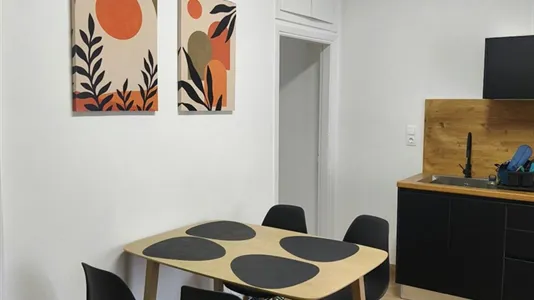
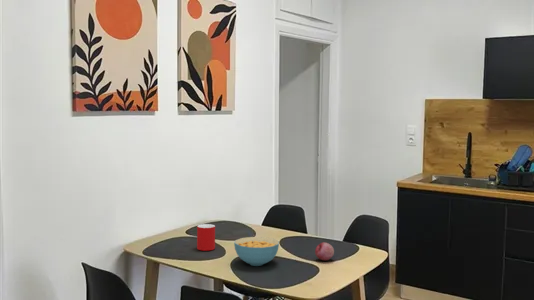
+ cup (205, 236)
+ fruit (324, 251)
+ cereal bowl (256, 253)
